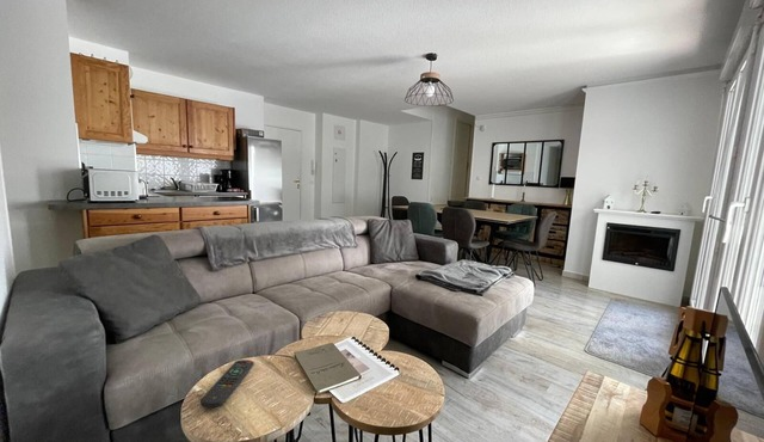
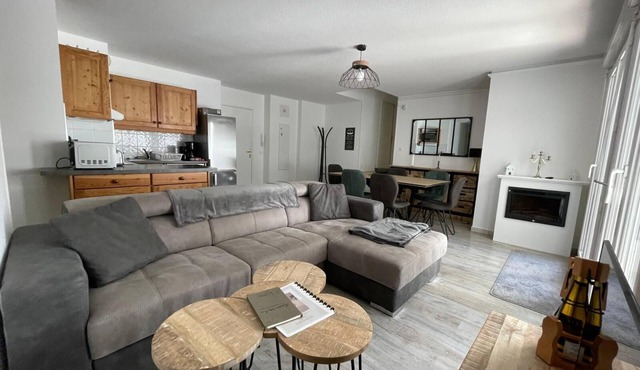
- remote control (229, 381)
